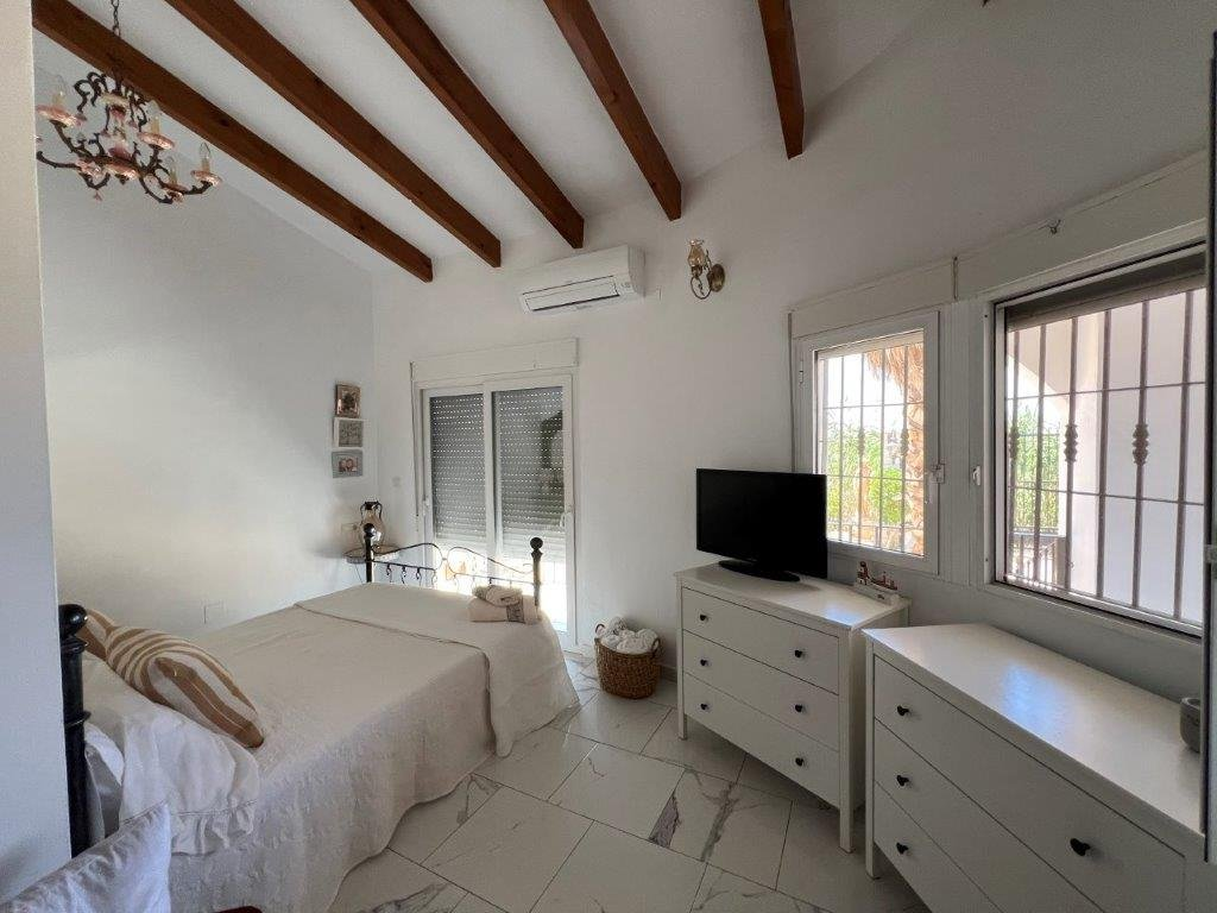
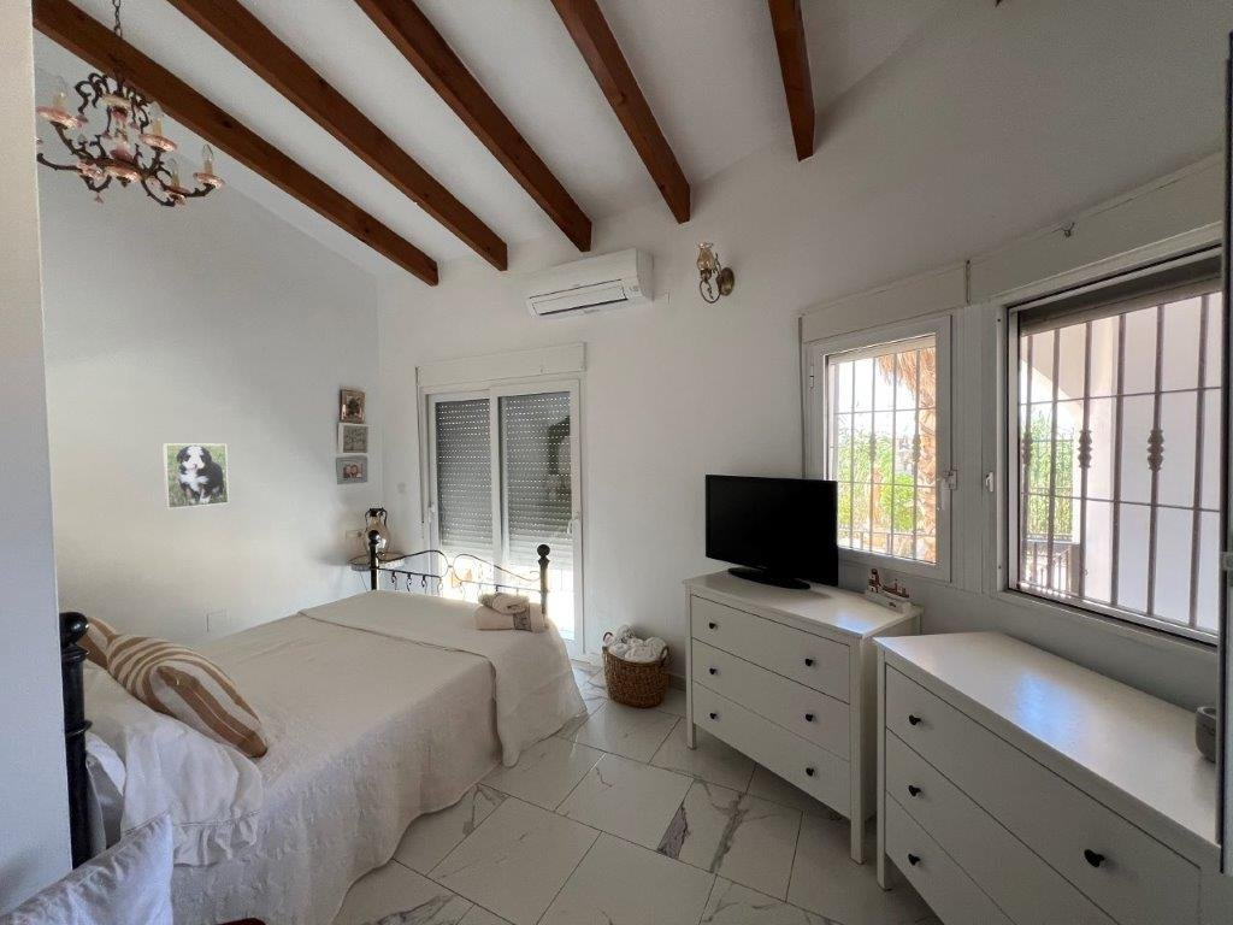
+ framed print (196, 475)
